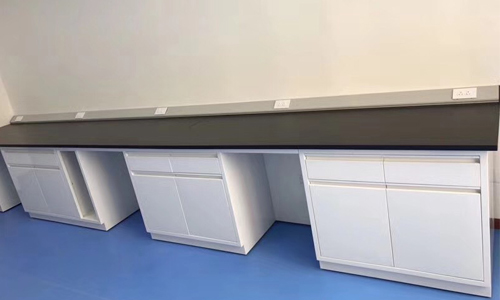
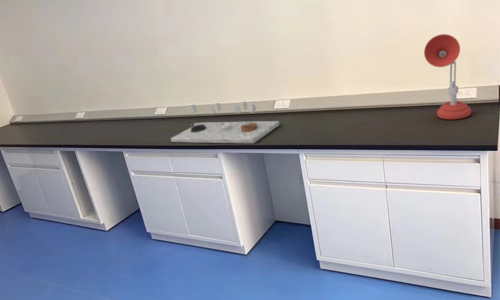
+ desk lamp (450, 76)
+ laboratory equipment (220, 122)
